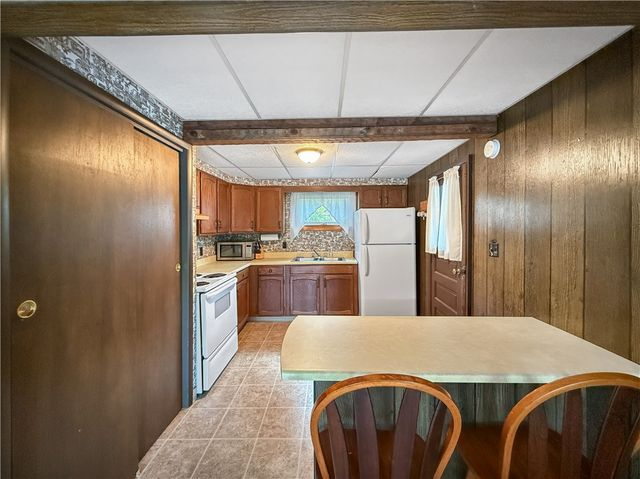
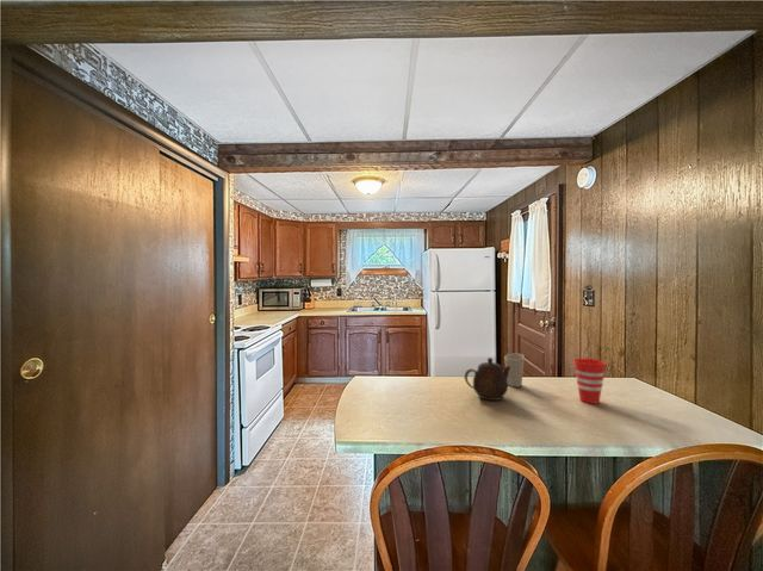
+ cup (589, 380)
+ teapot (488, 377)
+ cup (514, 370)
